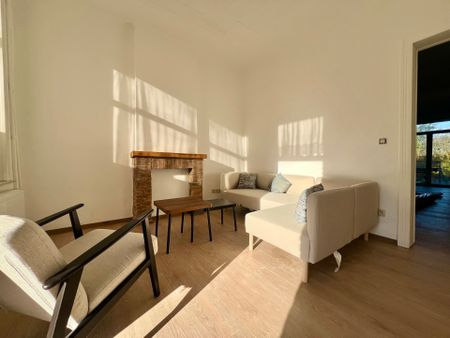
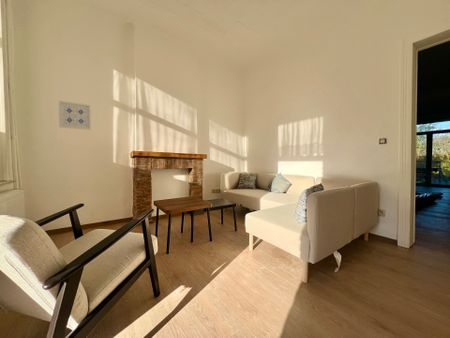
+ wall art (75, 115)
